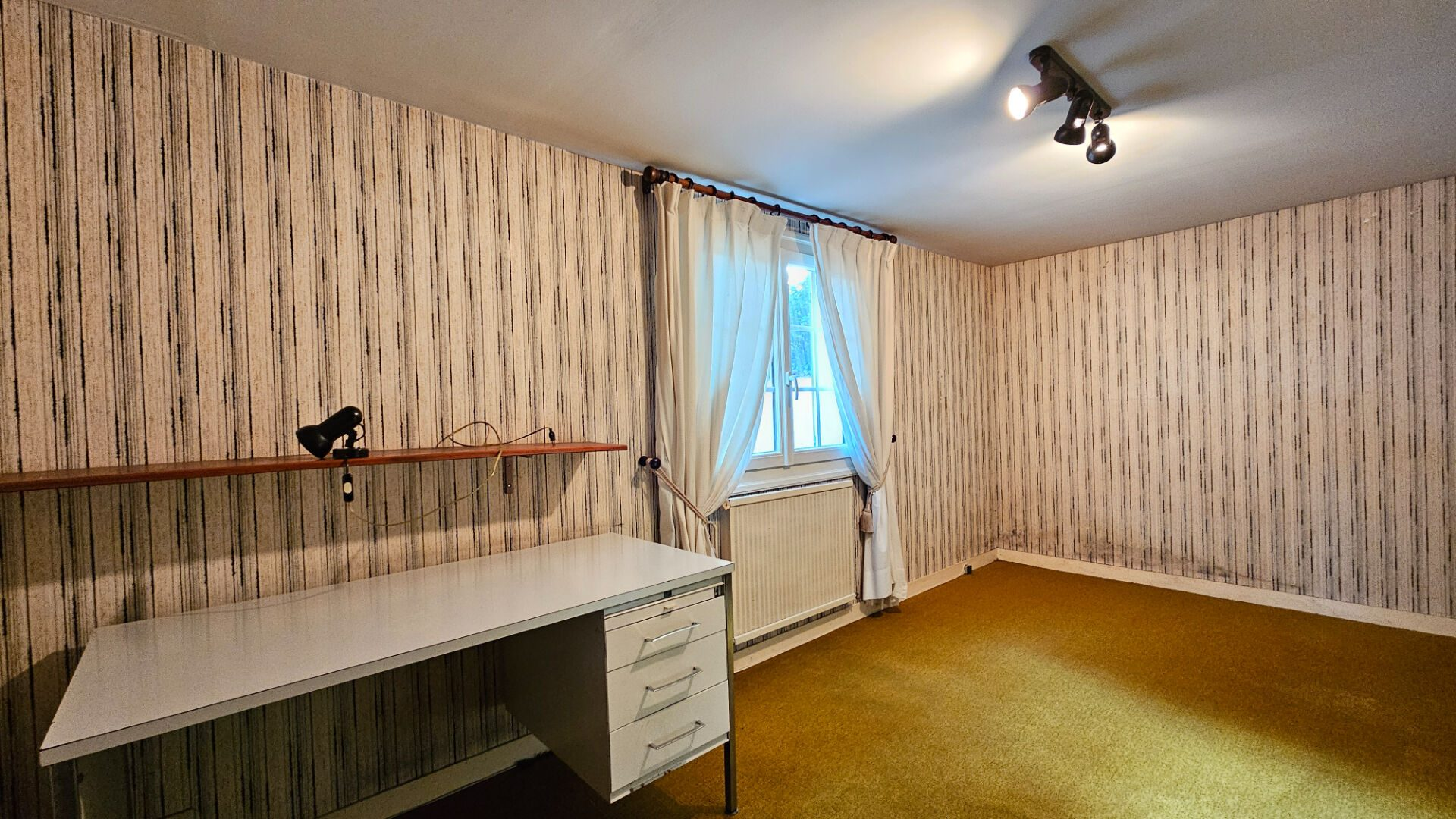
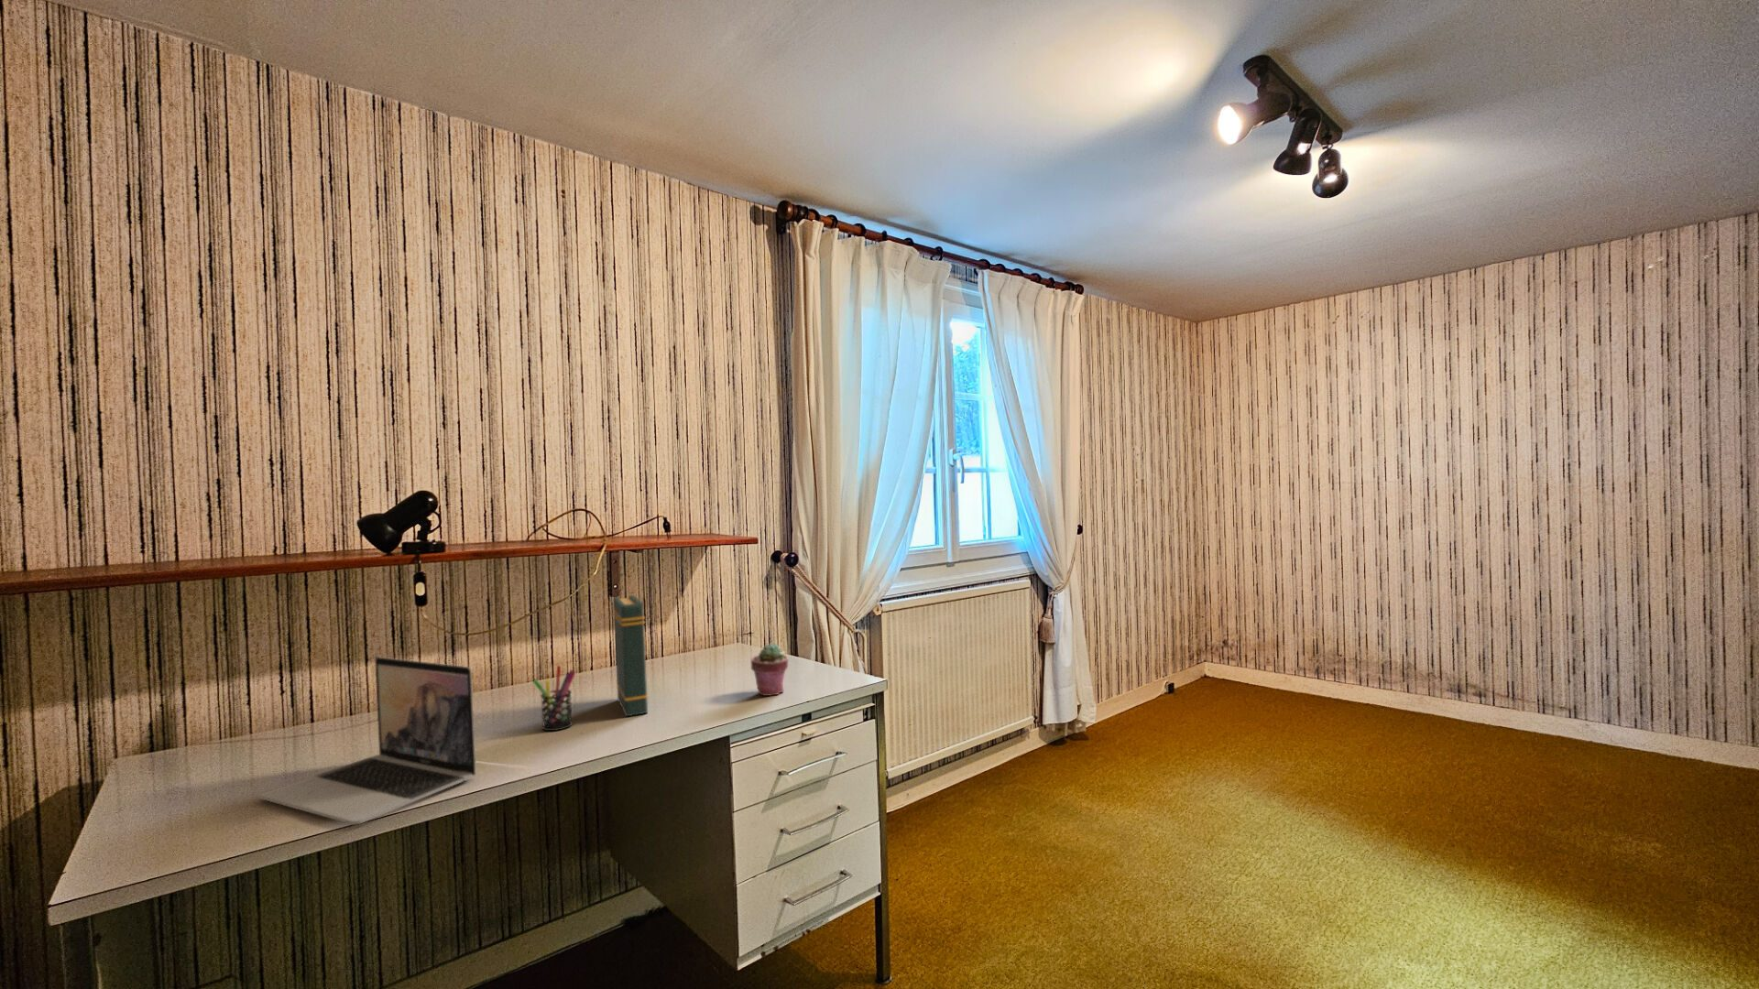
+ potted succulent (770, 668)
+ book (629, 653)
+ laptop (378, 732)
+ pen holder (553, 697)
